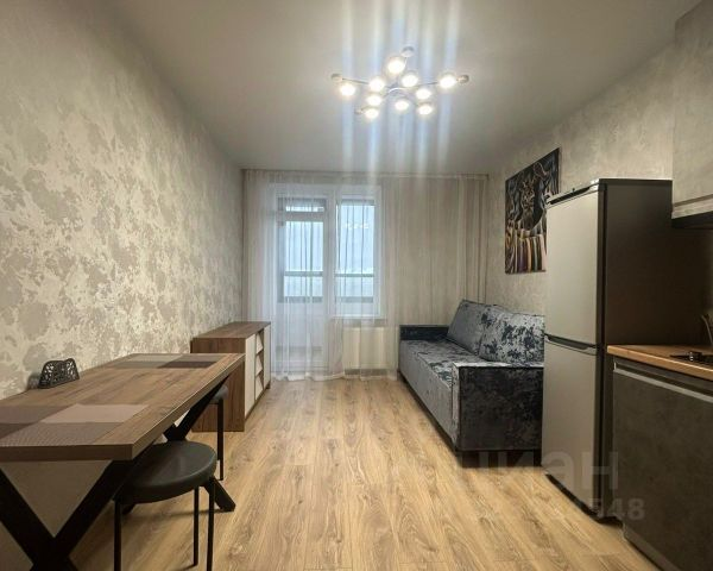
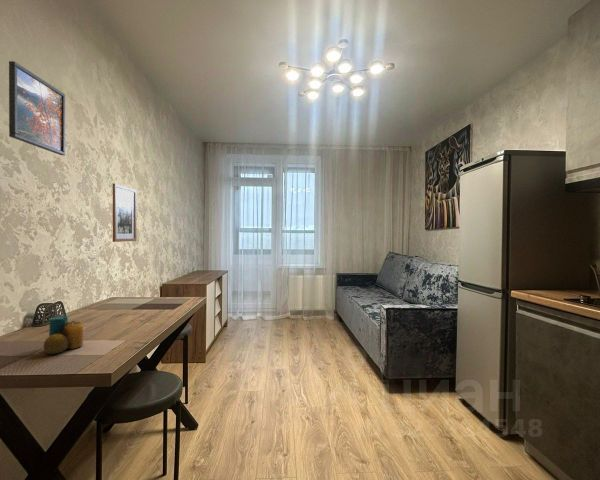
+ wall art (125, 214)
+ candle (64, 332)
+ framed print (40, 113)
